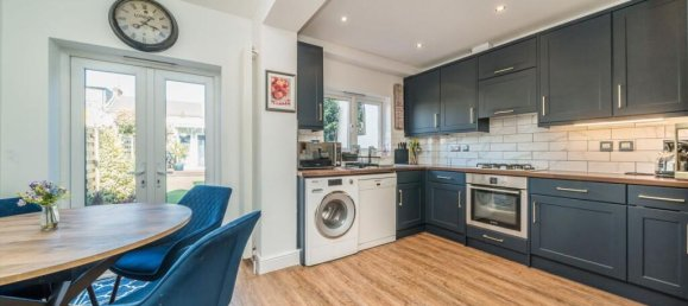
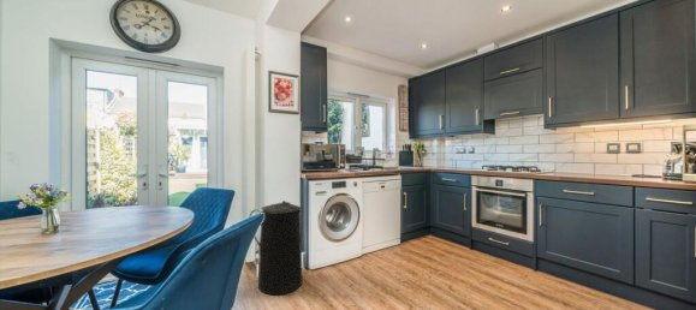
+ trash can (276, 243)
